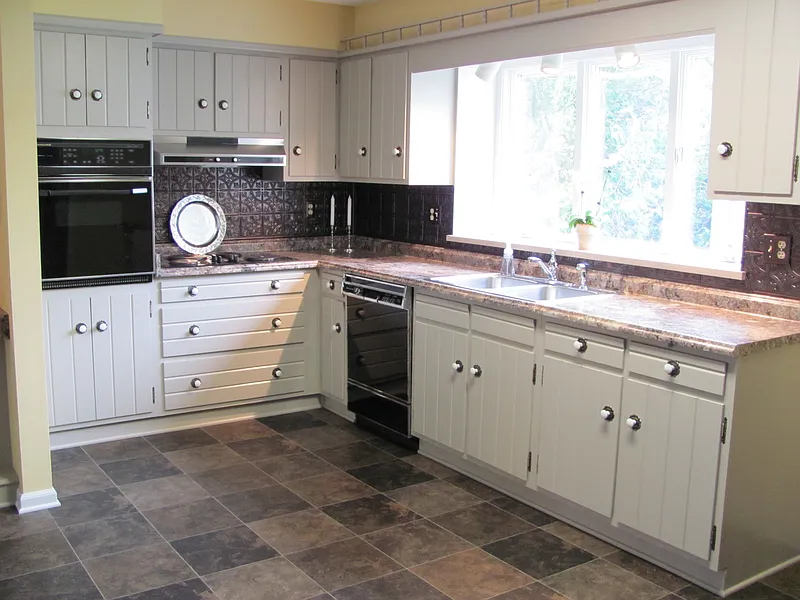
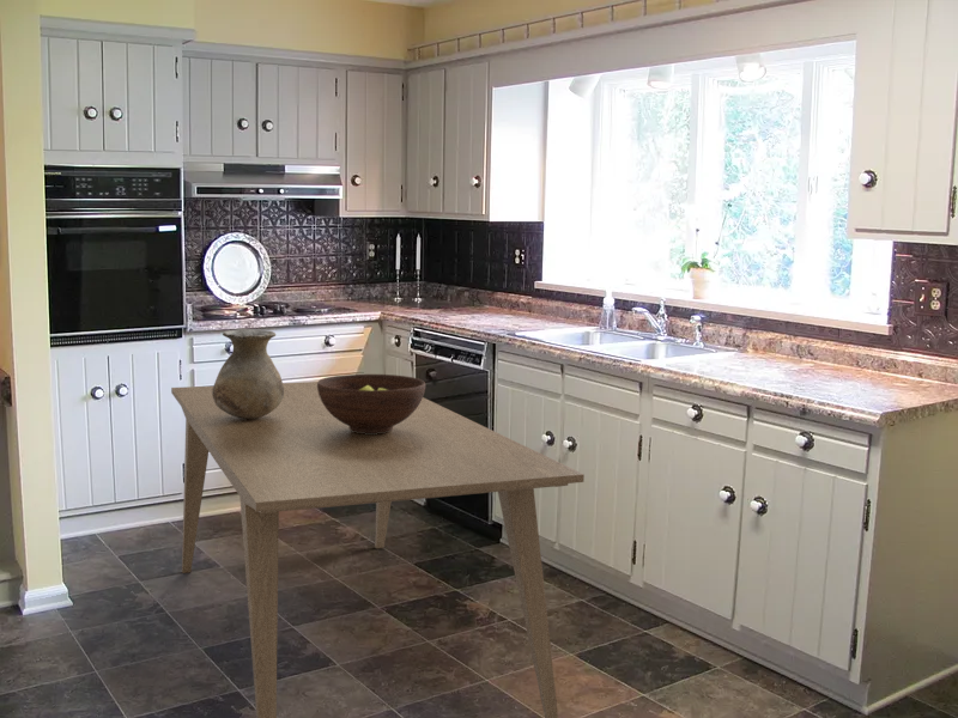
+ dining table (338, 505)
+ vase (247, 373)
+ fruit bowl (371, 406)
